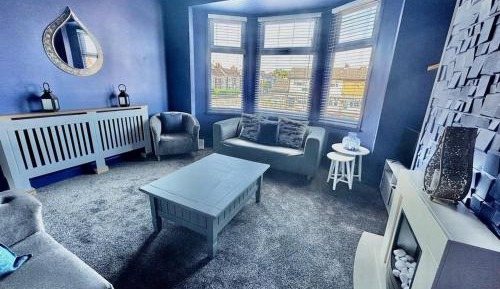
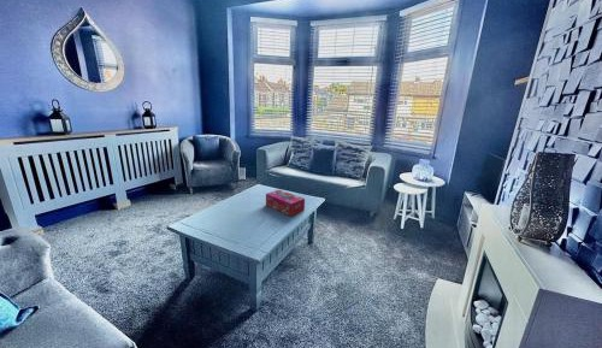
+ tissue box (284, 201)
